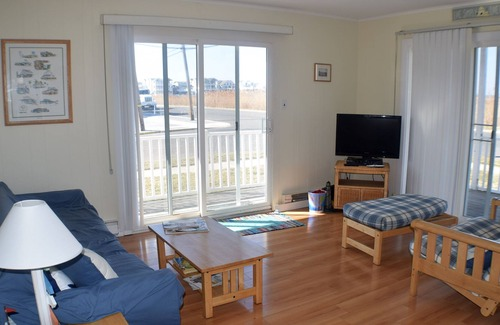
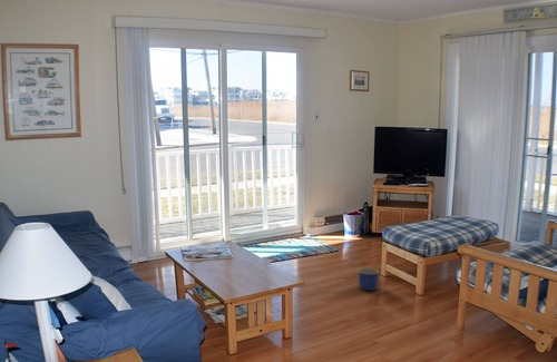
+ planter (368, 280)
